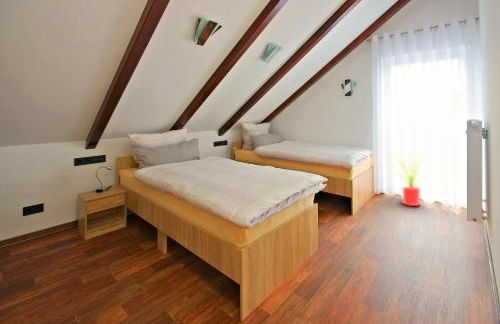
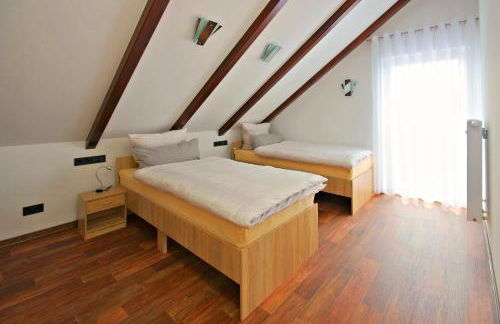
- house plant (411, 177)
